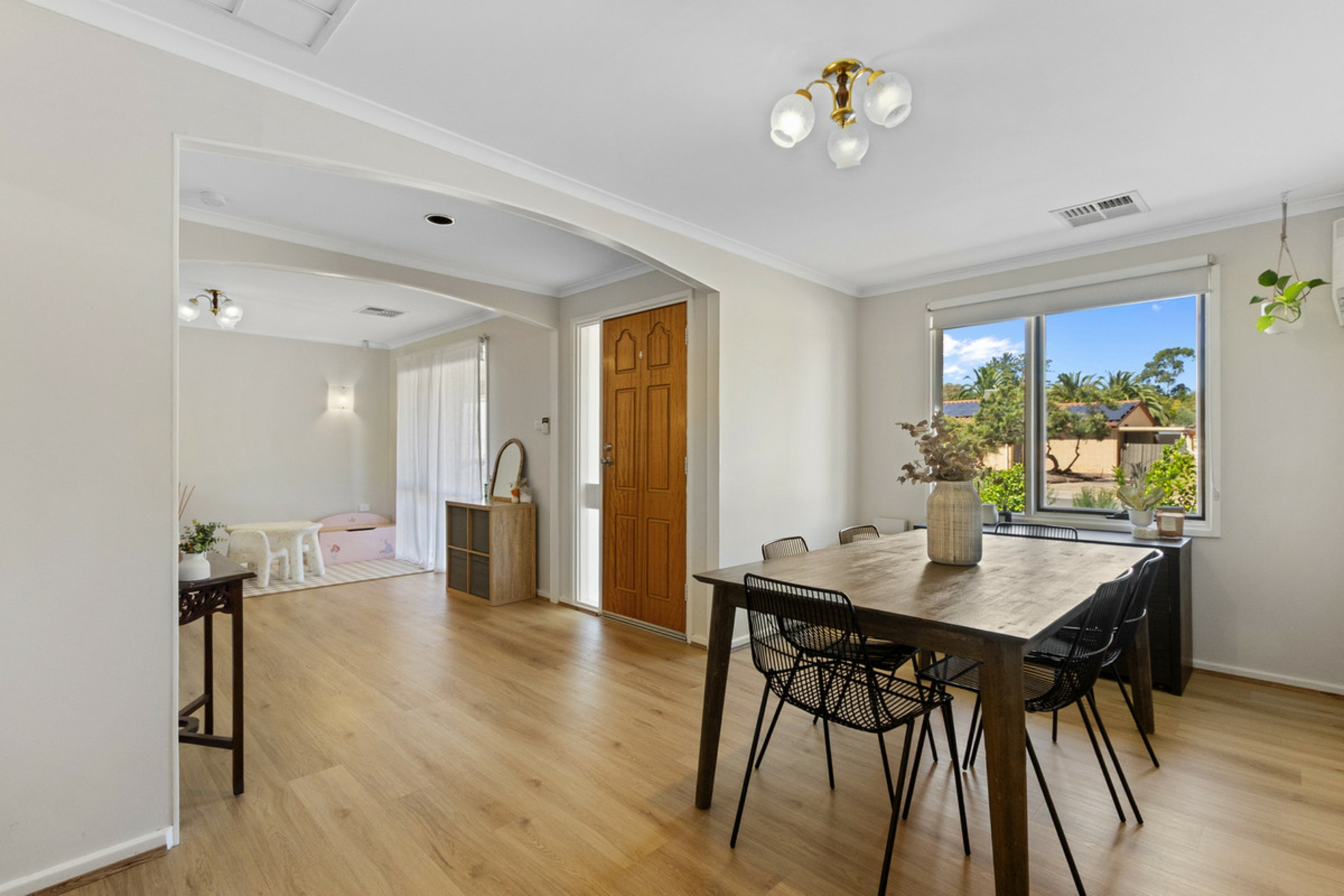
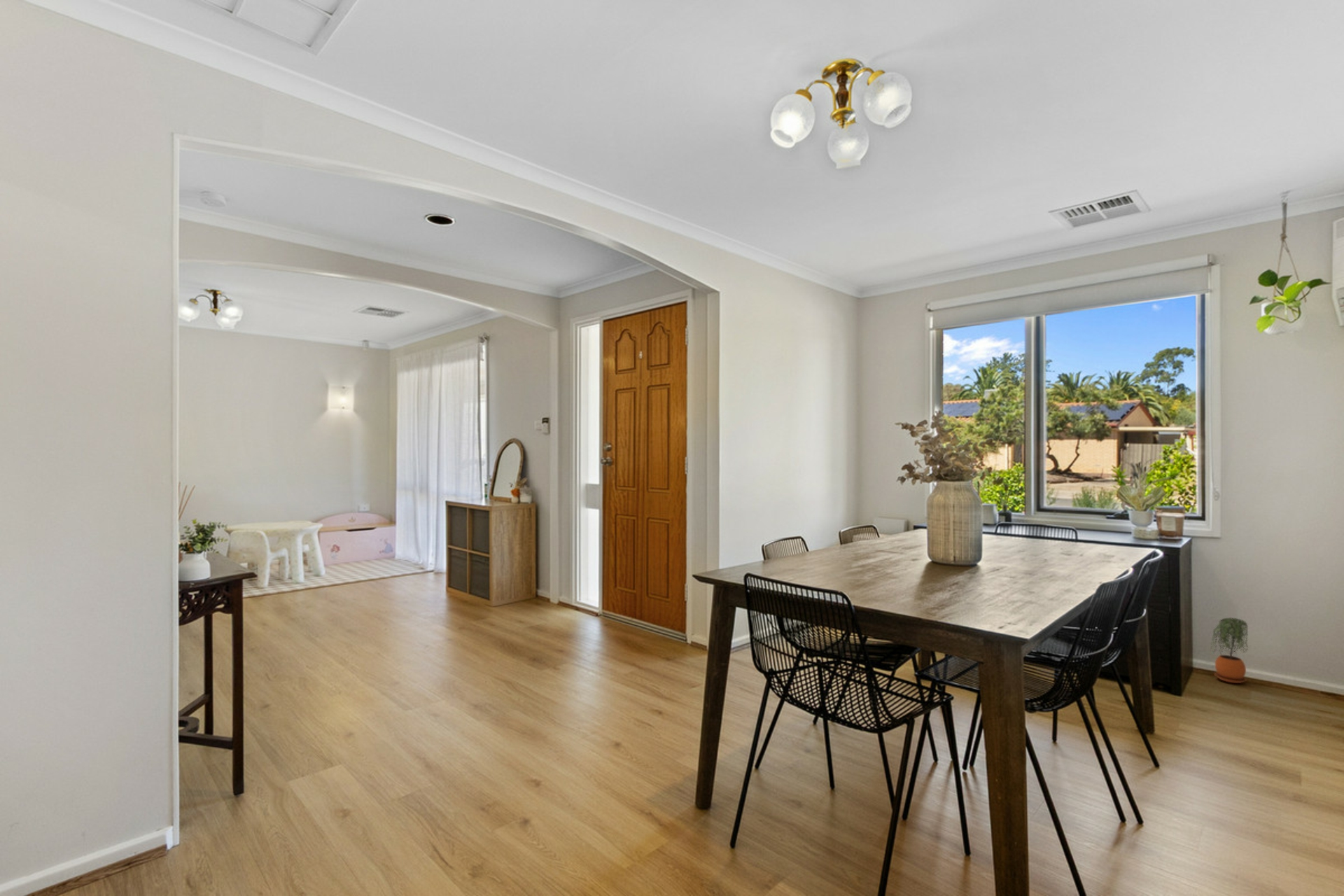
+ potted plant (1228, 649)
